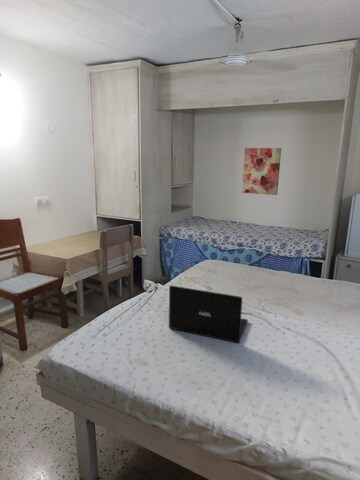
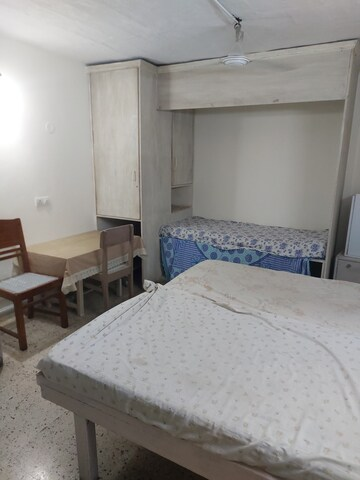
- laptop (210, 304)
- wall art (260, 171)
